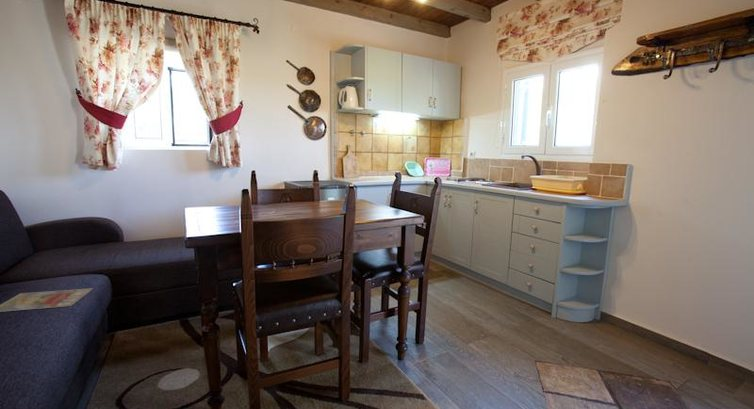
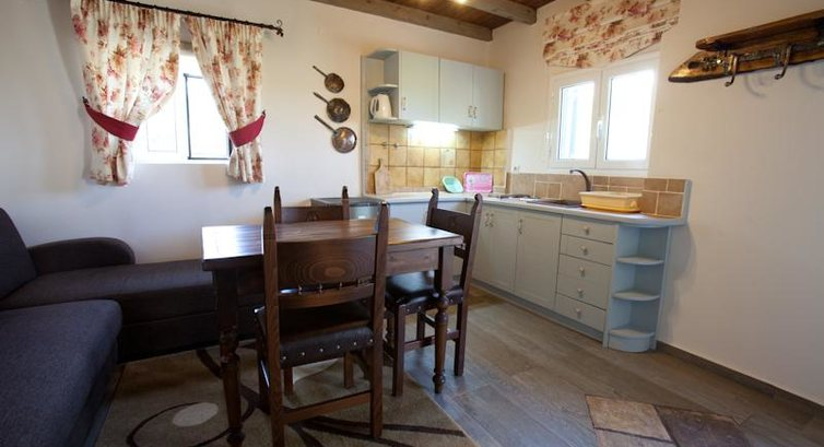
- magazine (44, 299)
